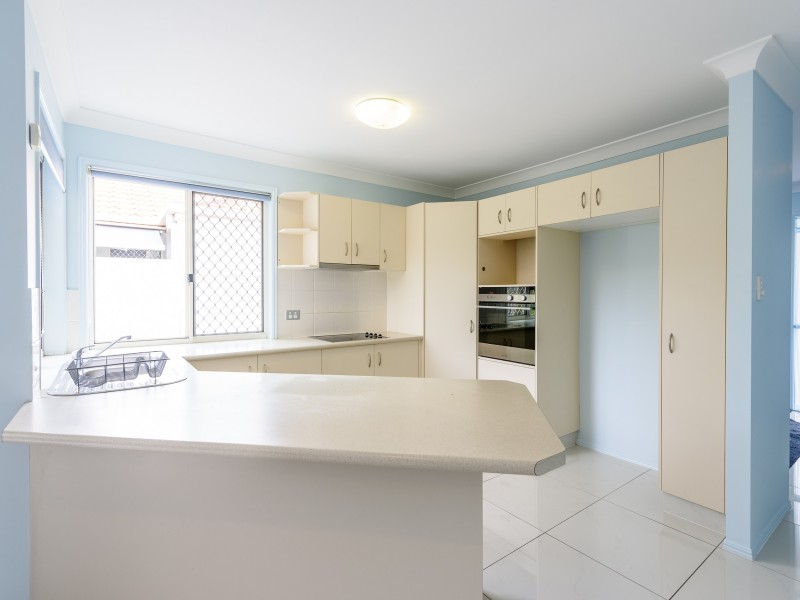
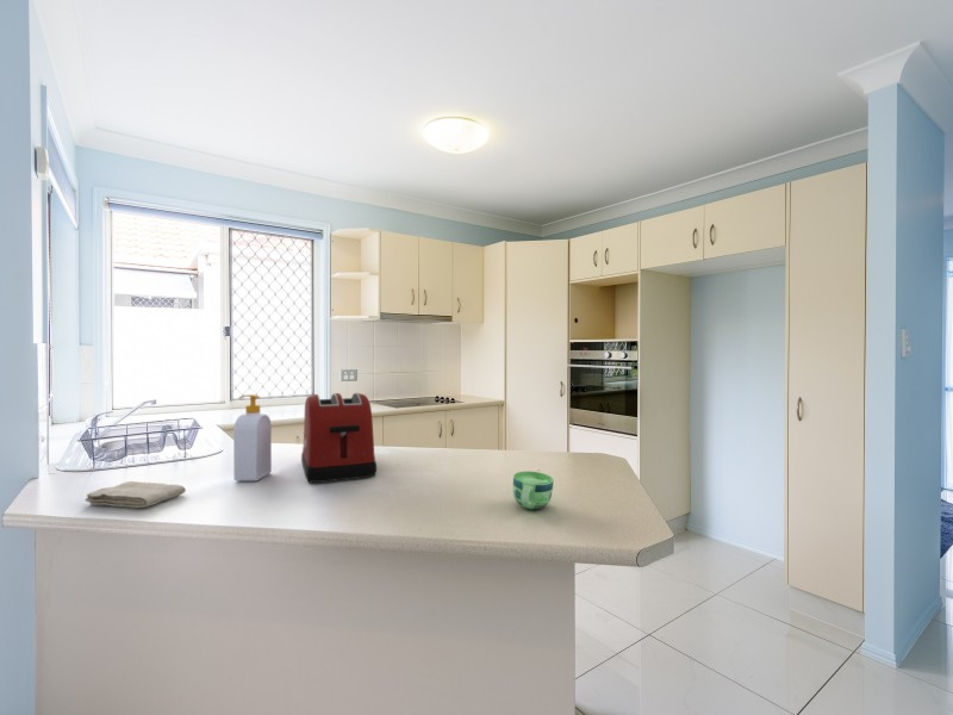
+ cup (532, 492)
+ toaster (337, 431)
+ soap bottle (251, 435)
+ washcloth (136, 492)
